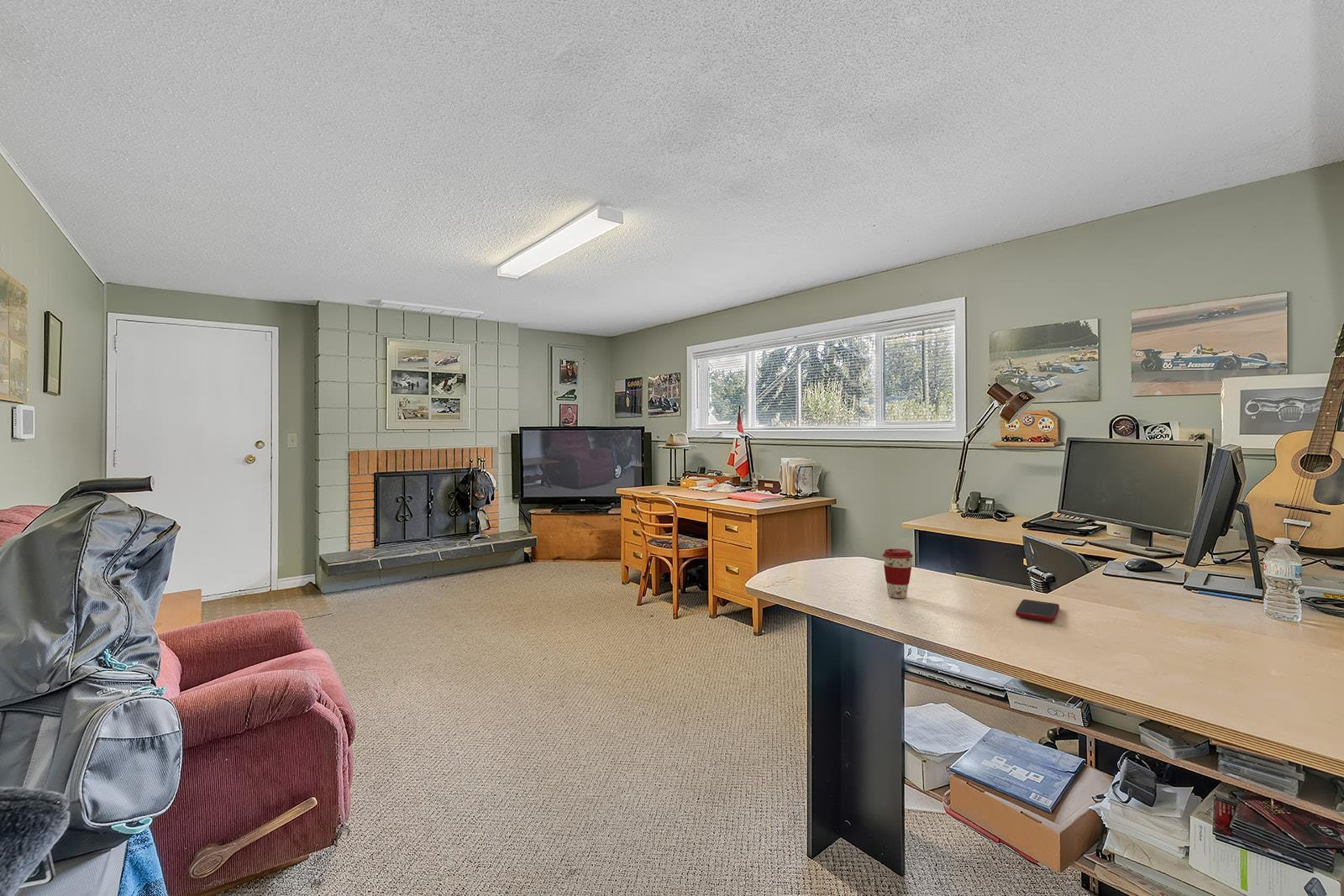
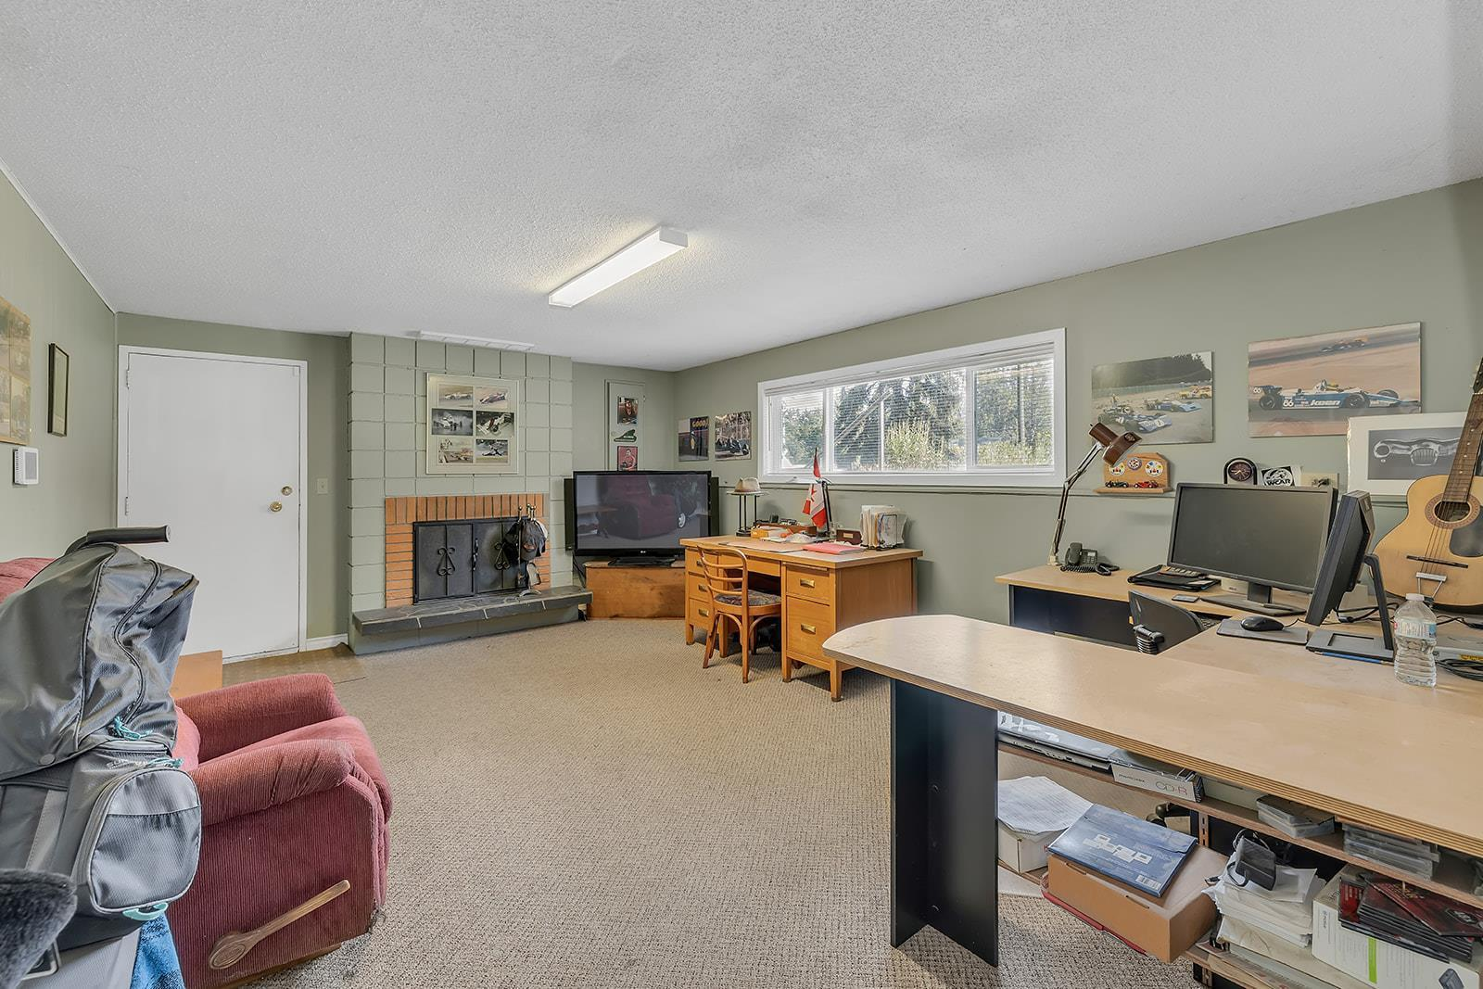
- cell phone (1037, 610)
- coffee cup (897, 573)
